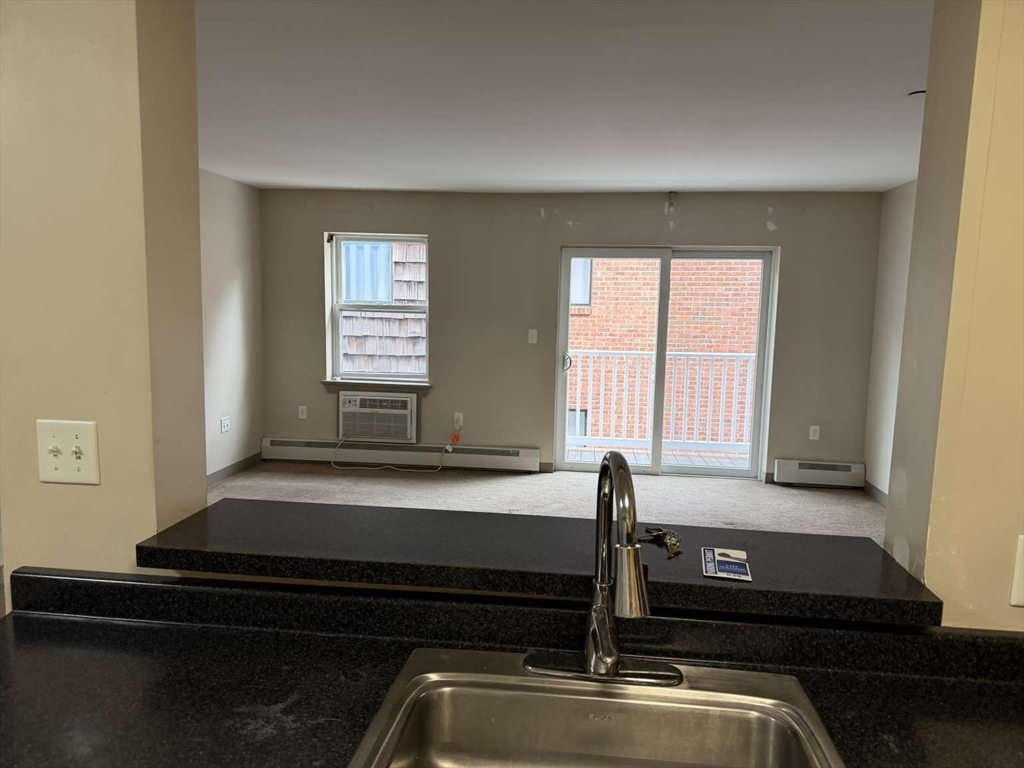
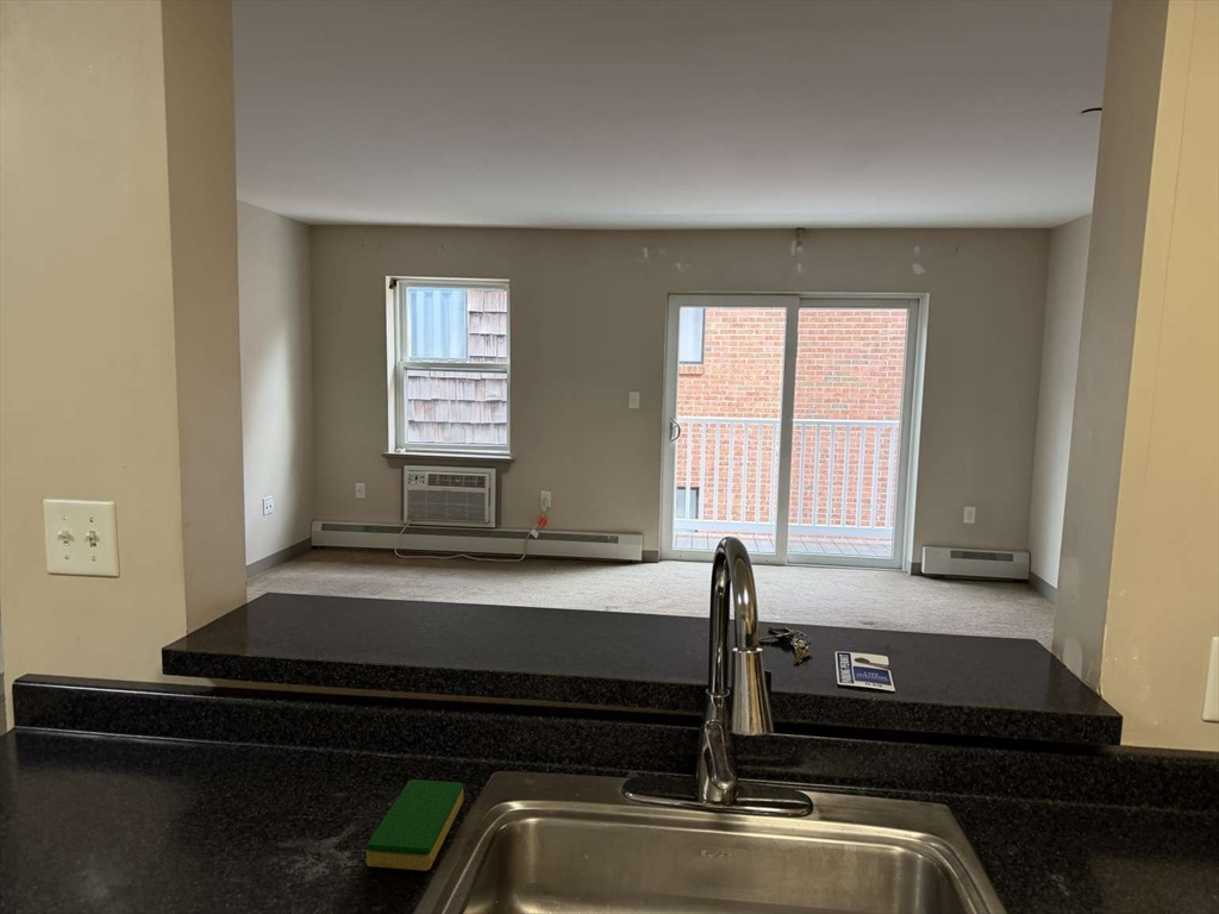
+ dish sponge (418, 821)
